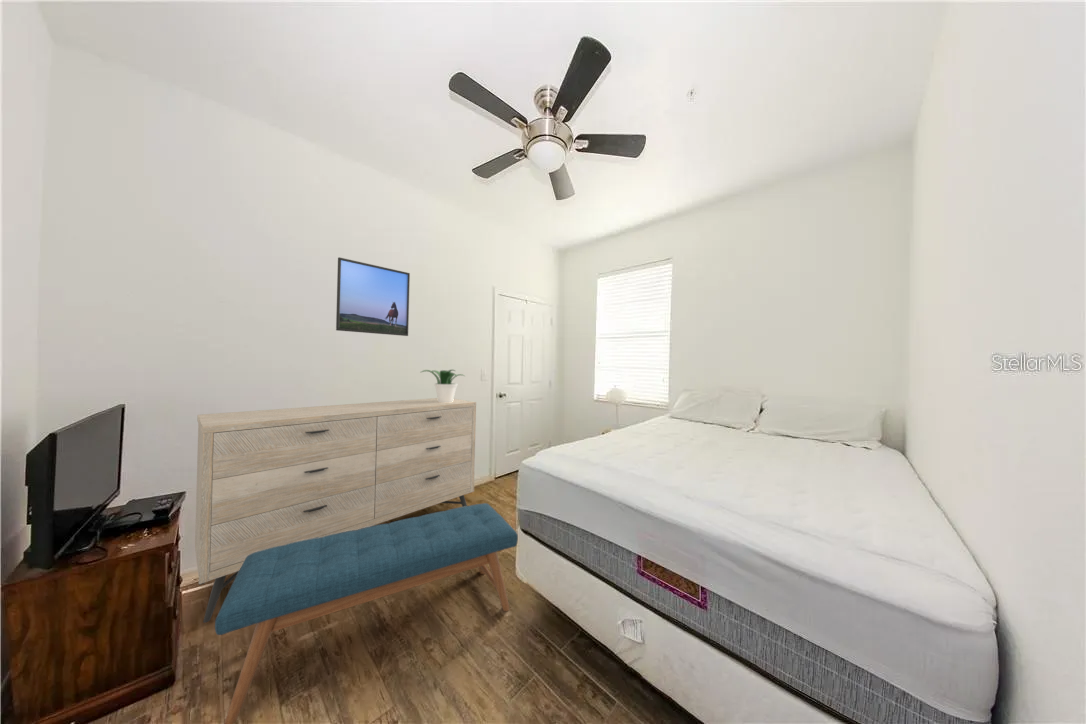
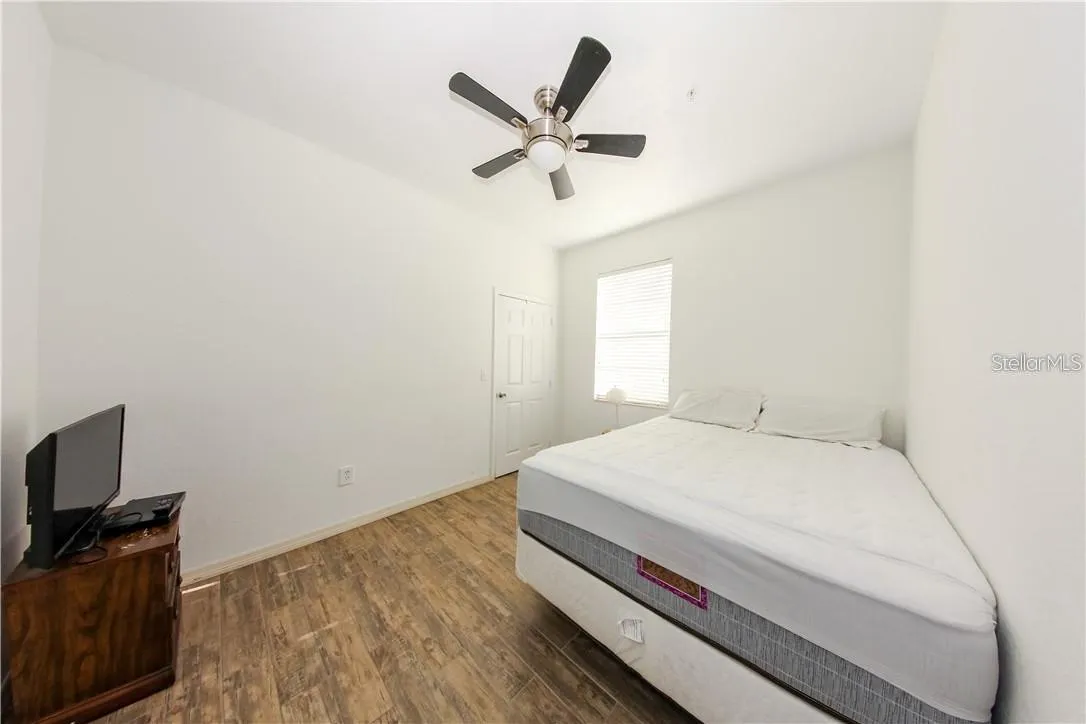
- bench (391, 581)
- potted plant (442, 385)
- dresser (362, 475)
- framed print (375, 299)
